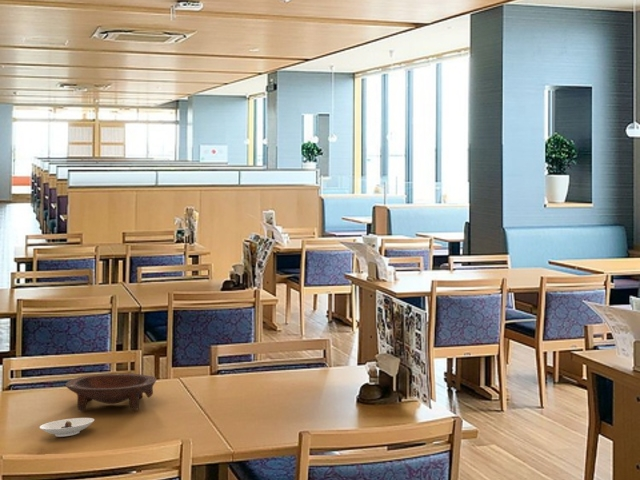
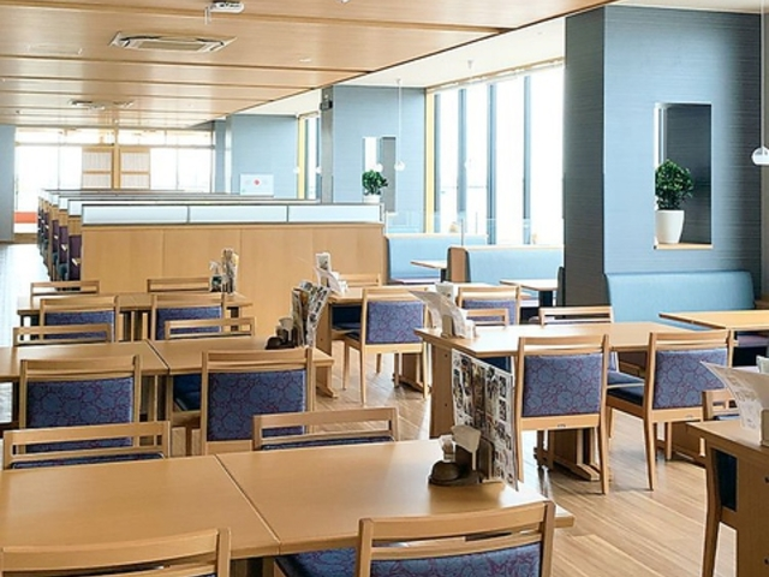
- bowl (111, 392)
- saucer (67, 427)
